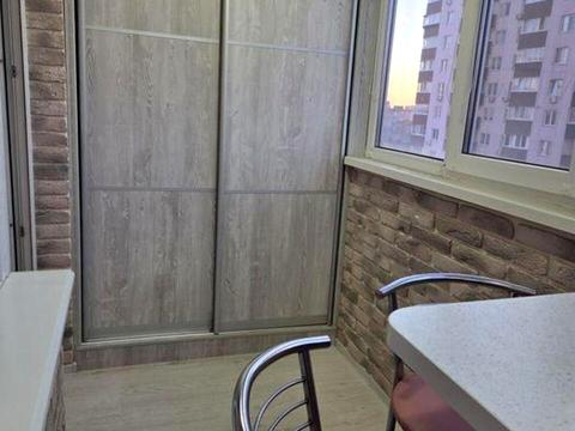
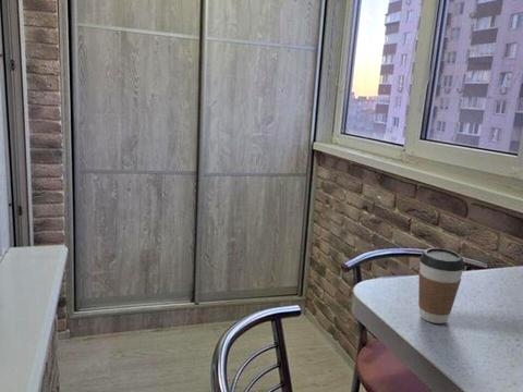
+ coffee cup (438, 285)
